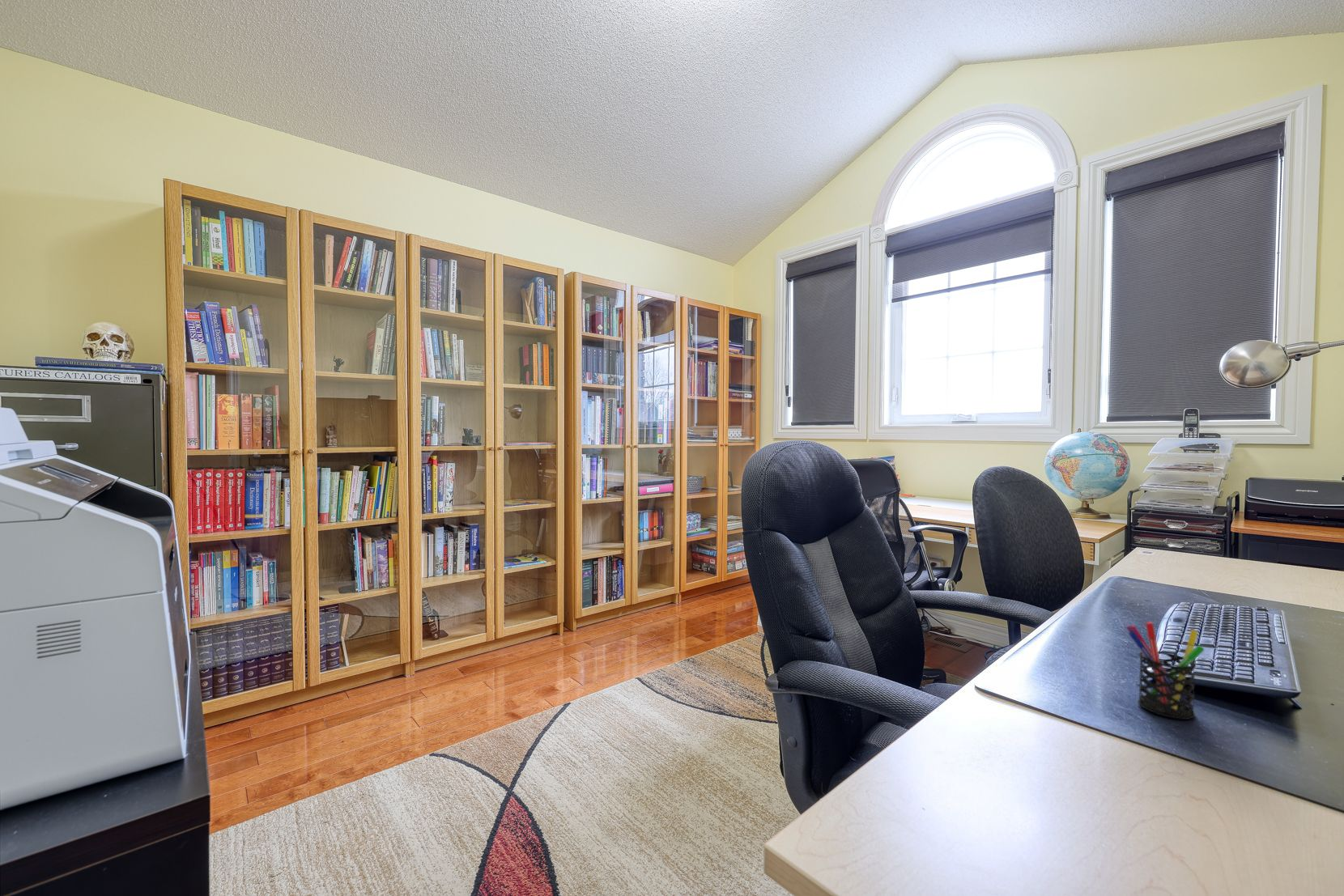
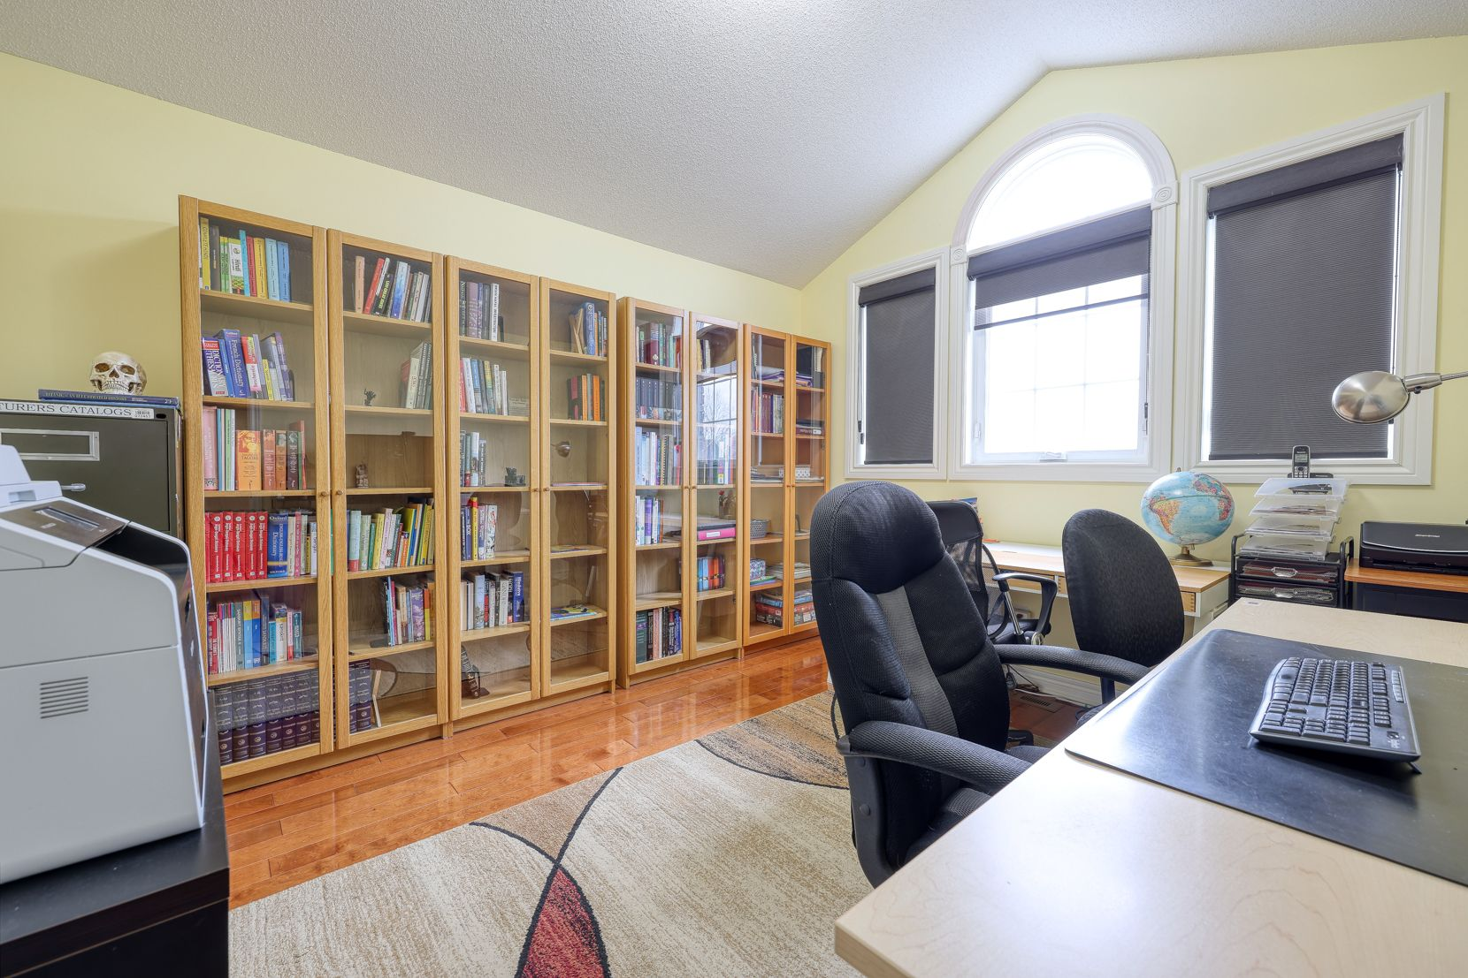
- pen holder (1169, 667)
